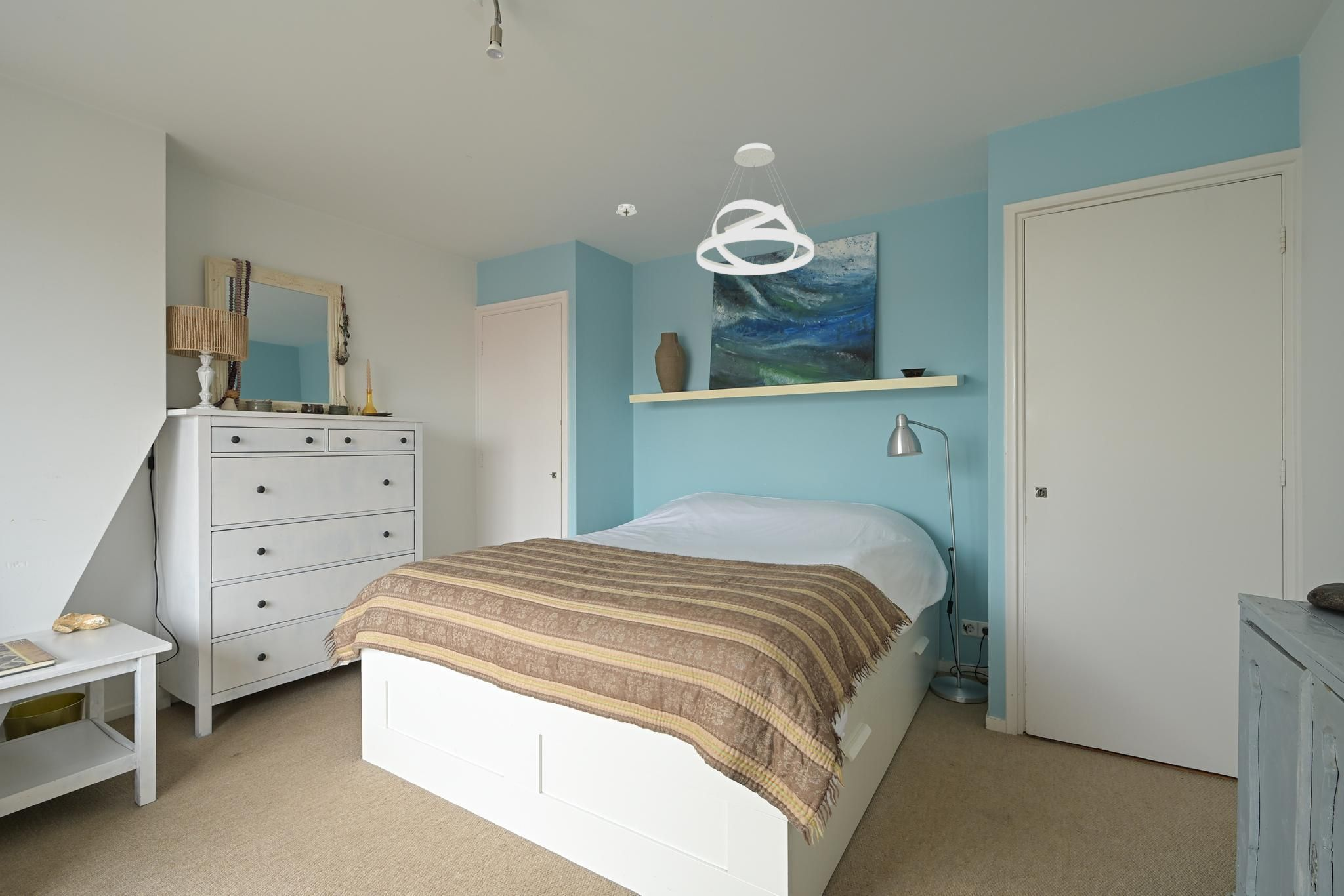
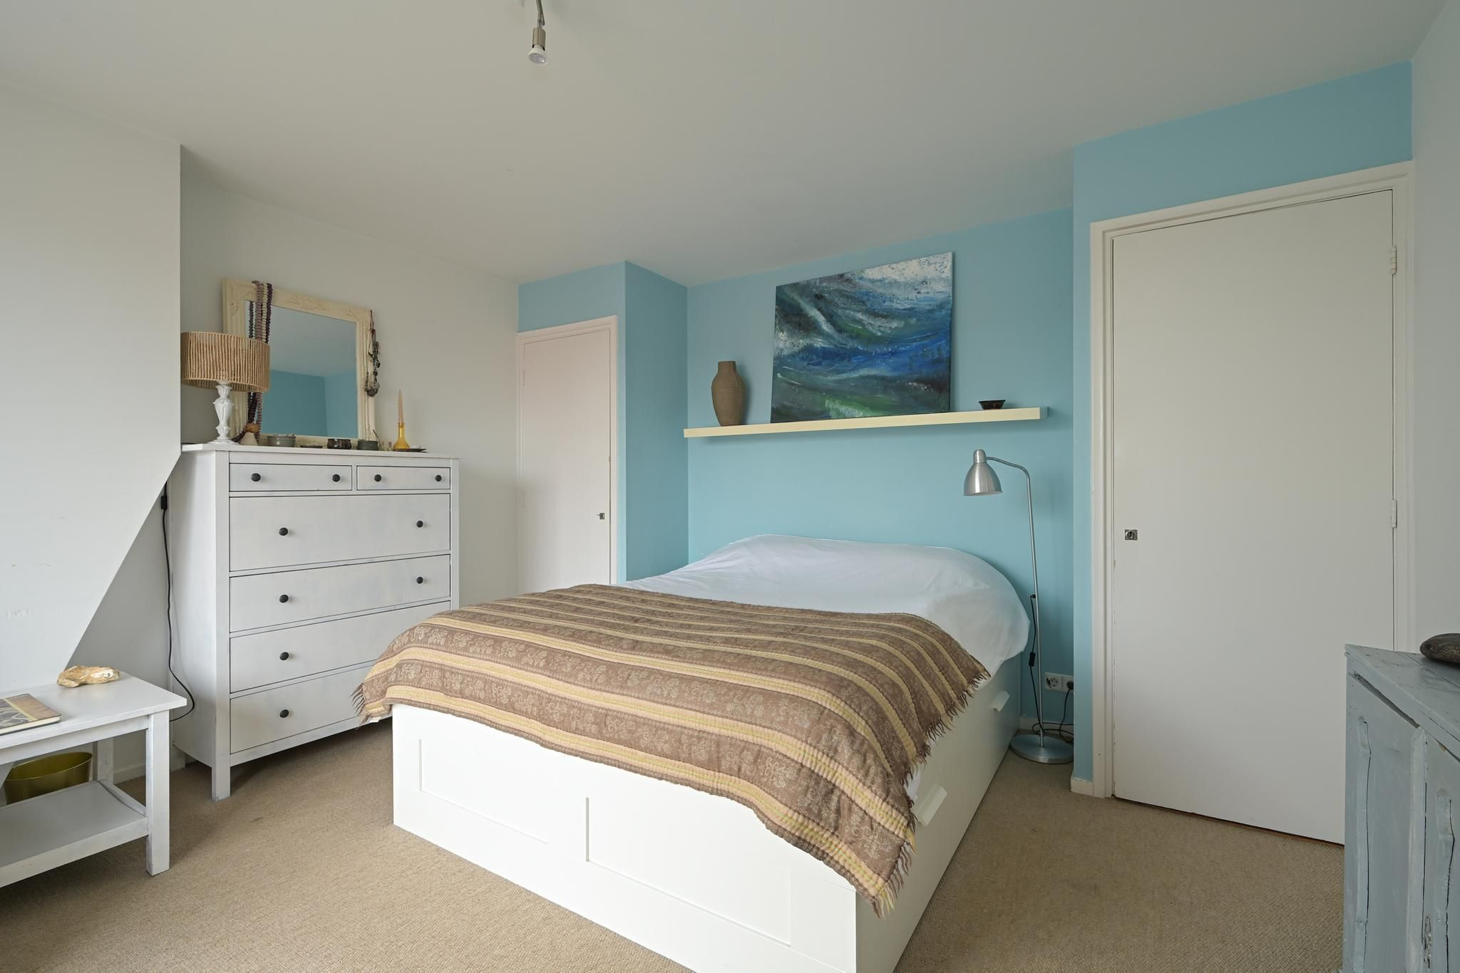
- smoke detector (625, 210)
- pendant light (754, 208)
